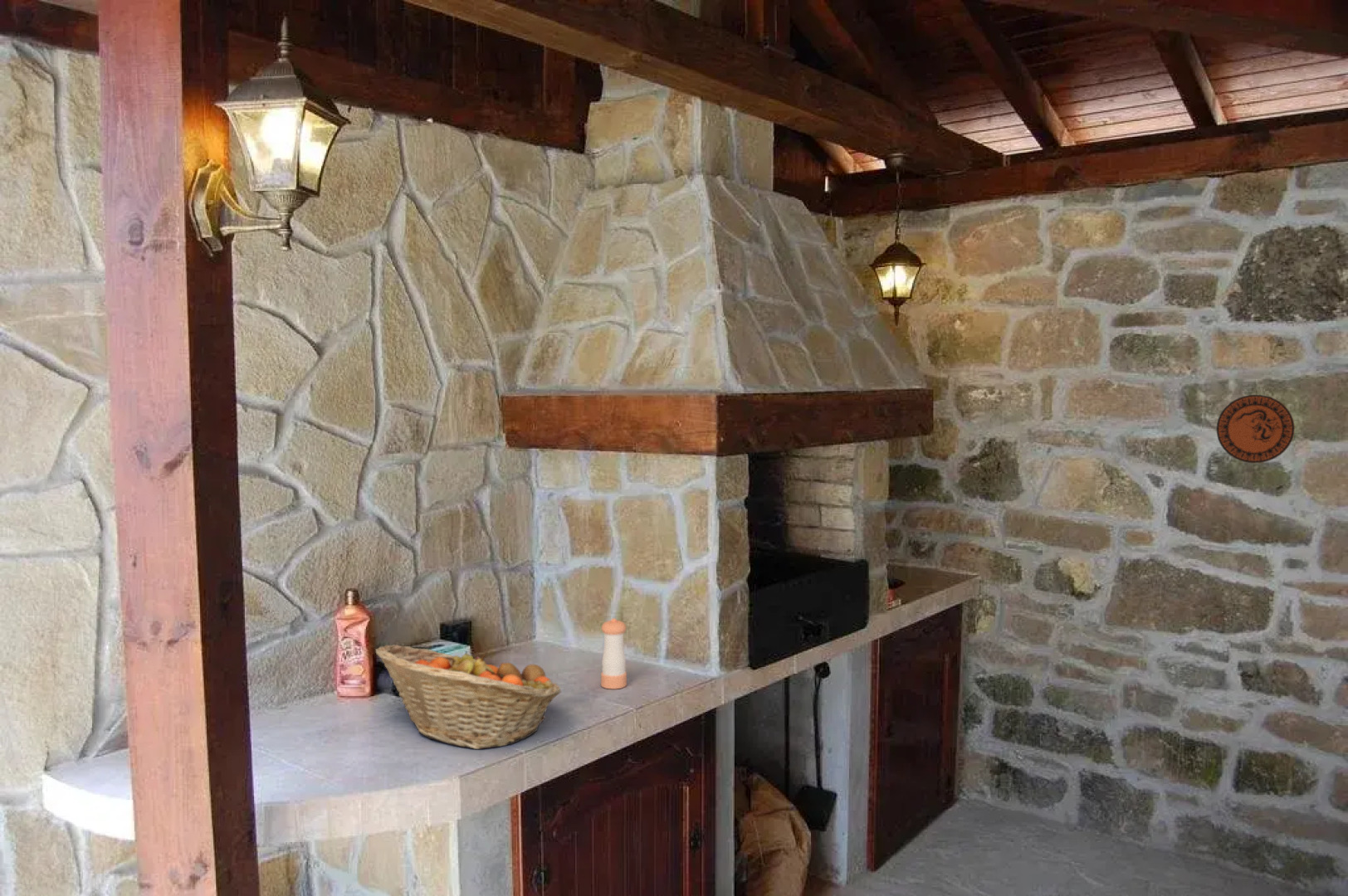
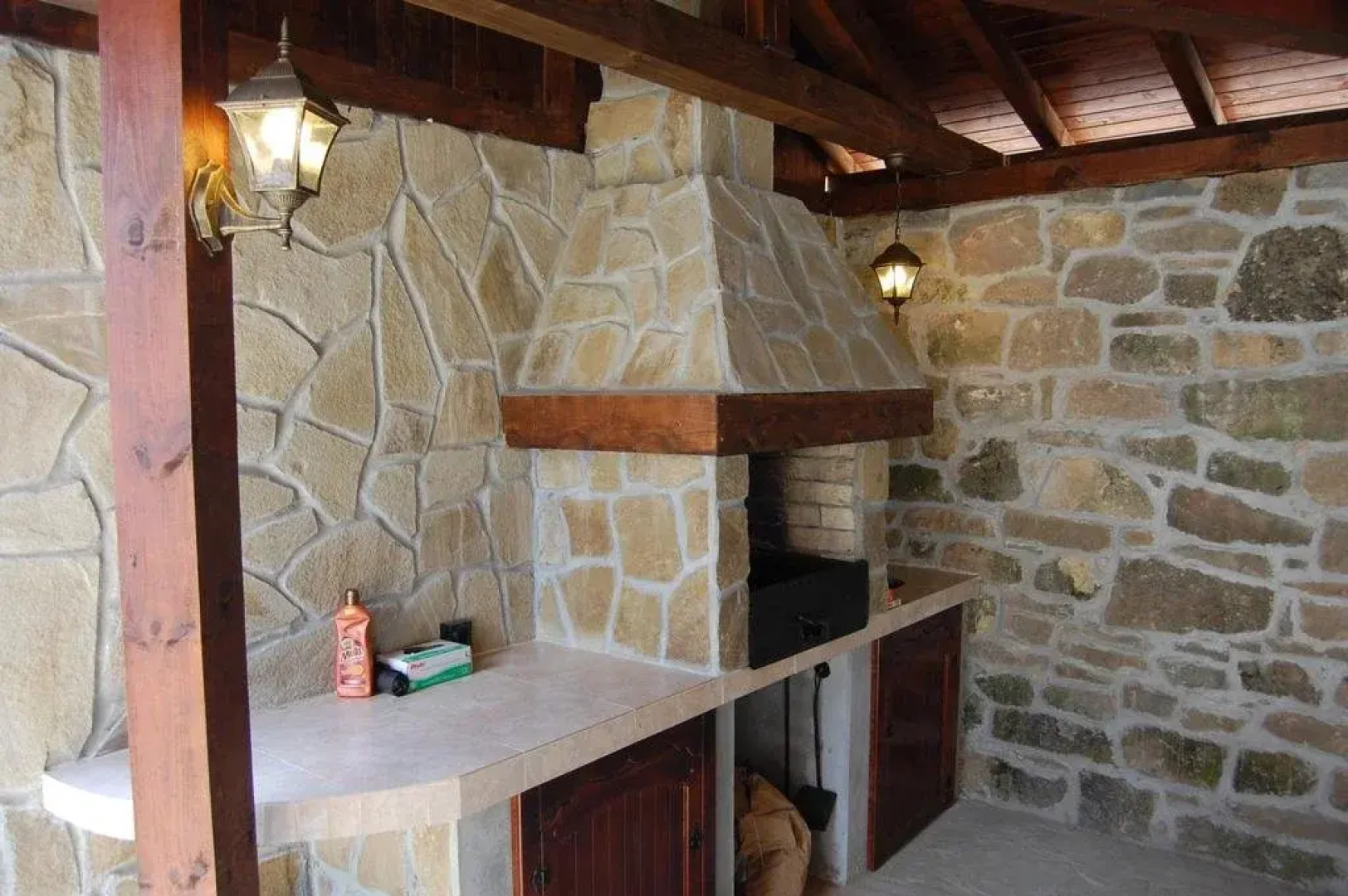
- pepper shaker (613, 651)
- fruit basket (467, 685)
- decorative plate (1254, 428)
